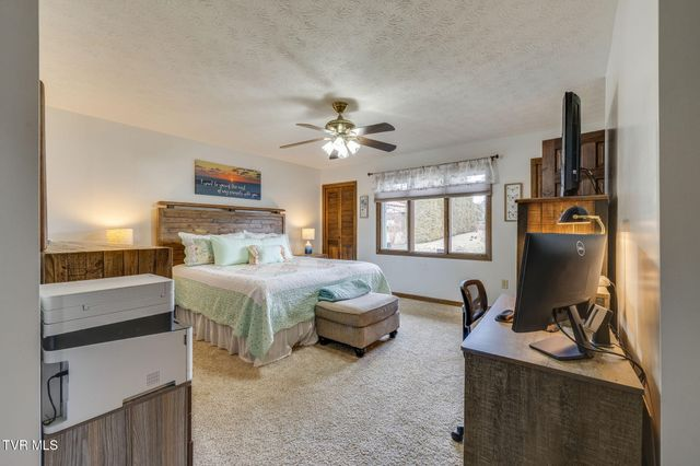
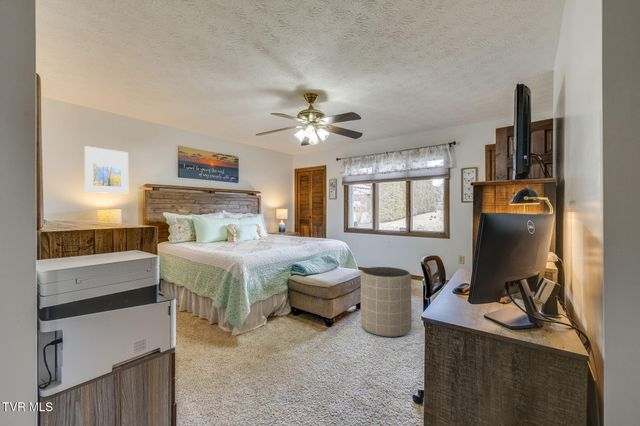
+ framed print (107, 171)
+ trash can (385, 298)
